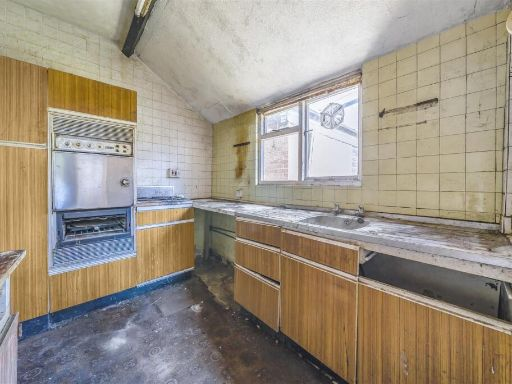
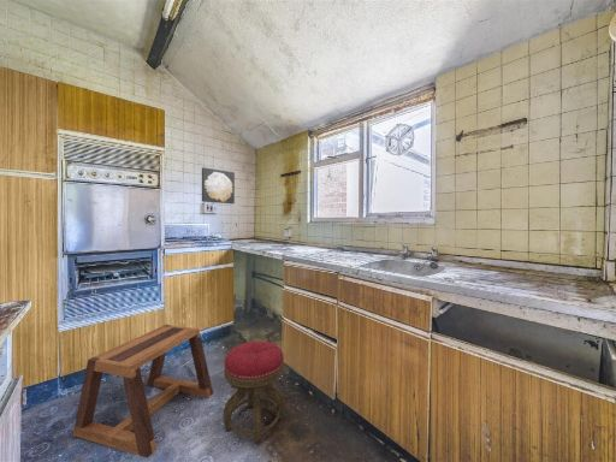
+ stool (254, 385)
+ stool (150, 377)
+ wall art (218, 186)
